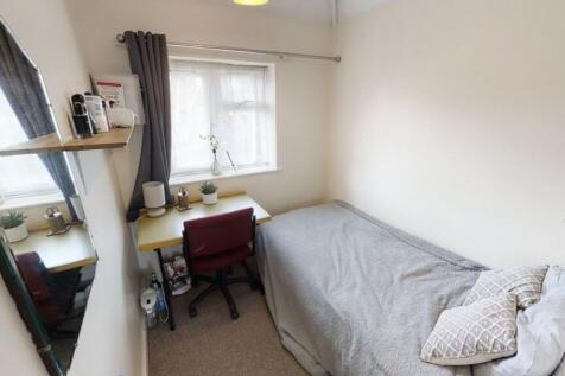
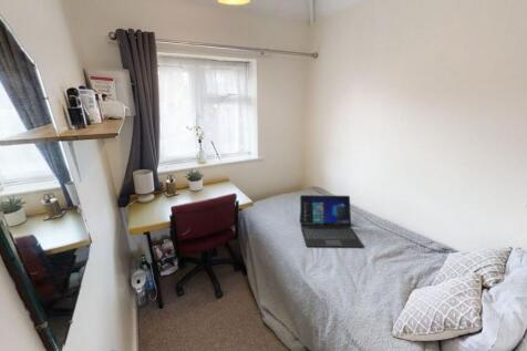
+ laptop (329, 218)
